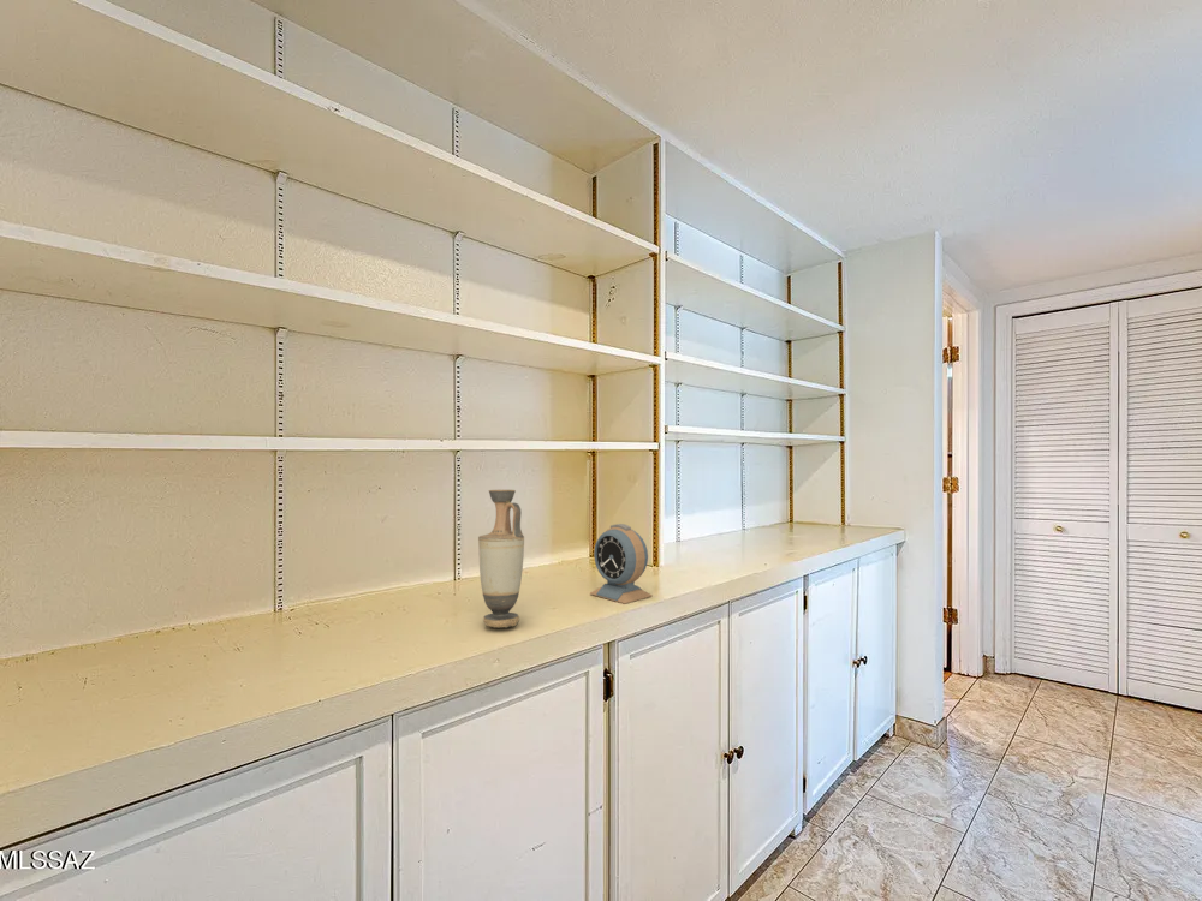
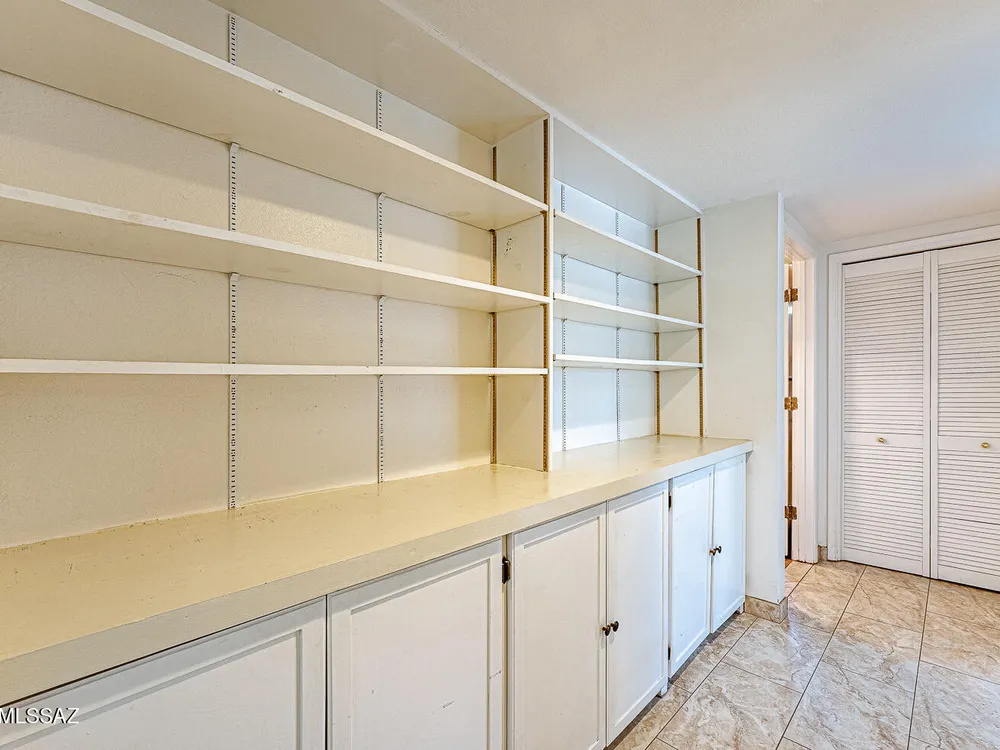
- vase (501, 556)
- alarm clock (620, 559)
